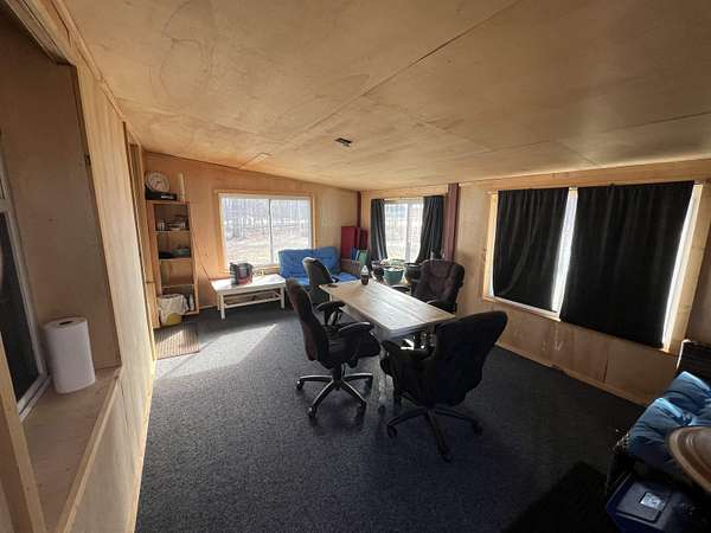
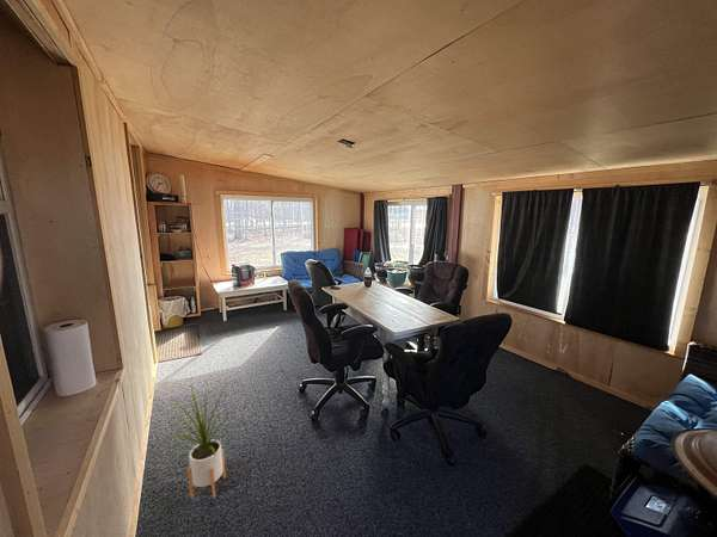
+ house plant (204, 436)
